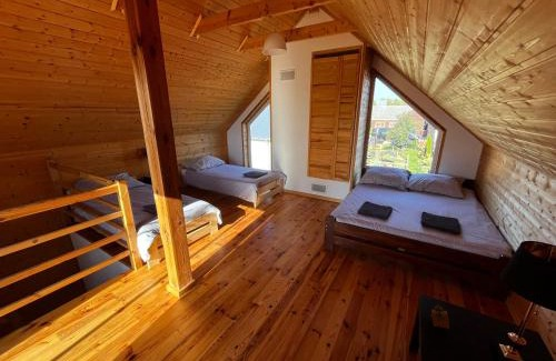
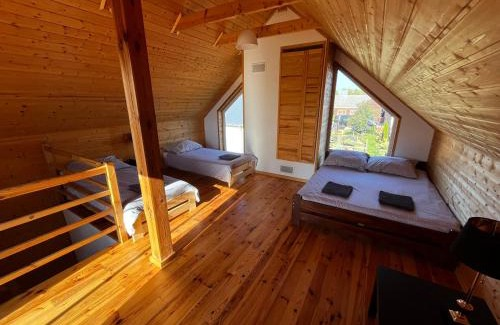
- alarm clock (440, 317)
